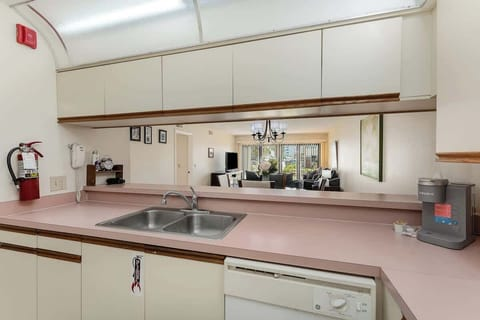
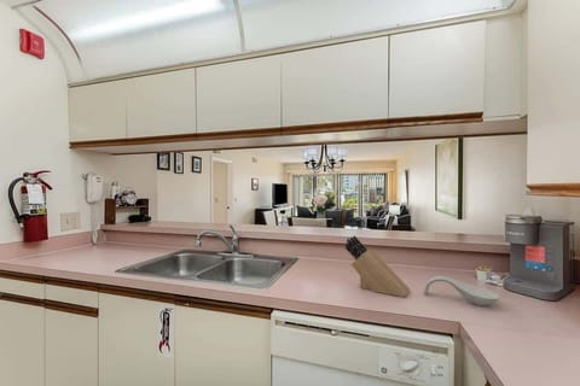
+ spoon rest (459, 290)
+ knife block (375, 263)
